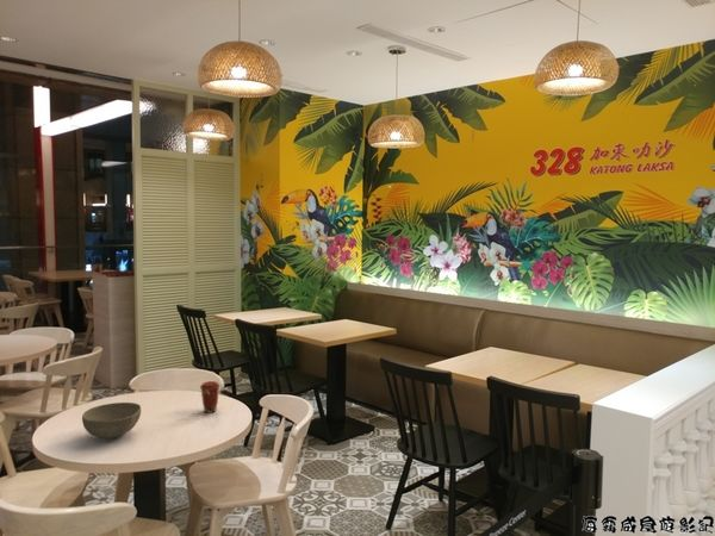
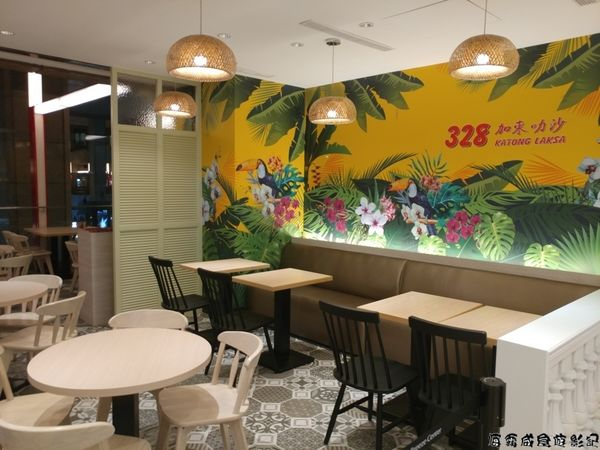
- coffee cup (210, 397)
- bowl (112, 422)
